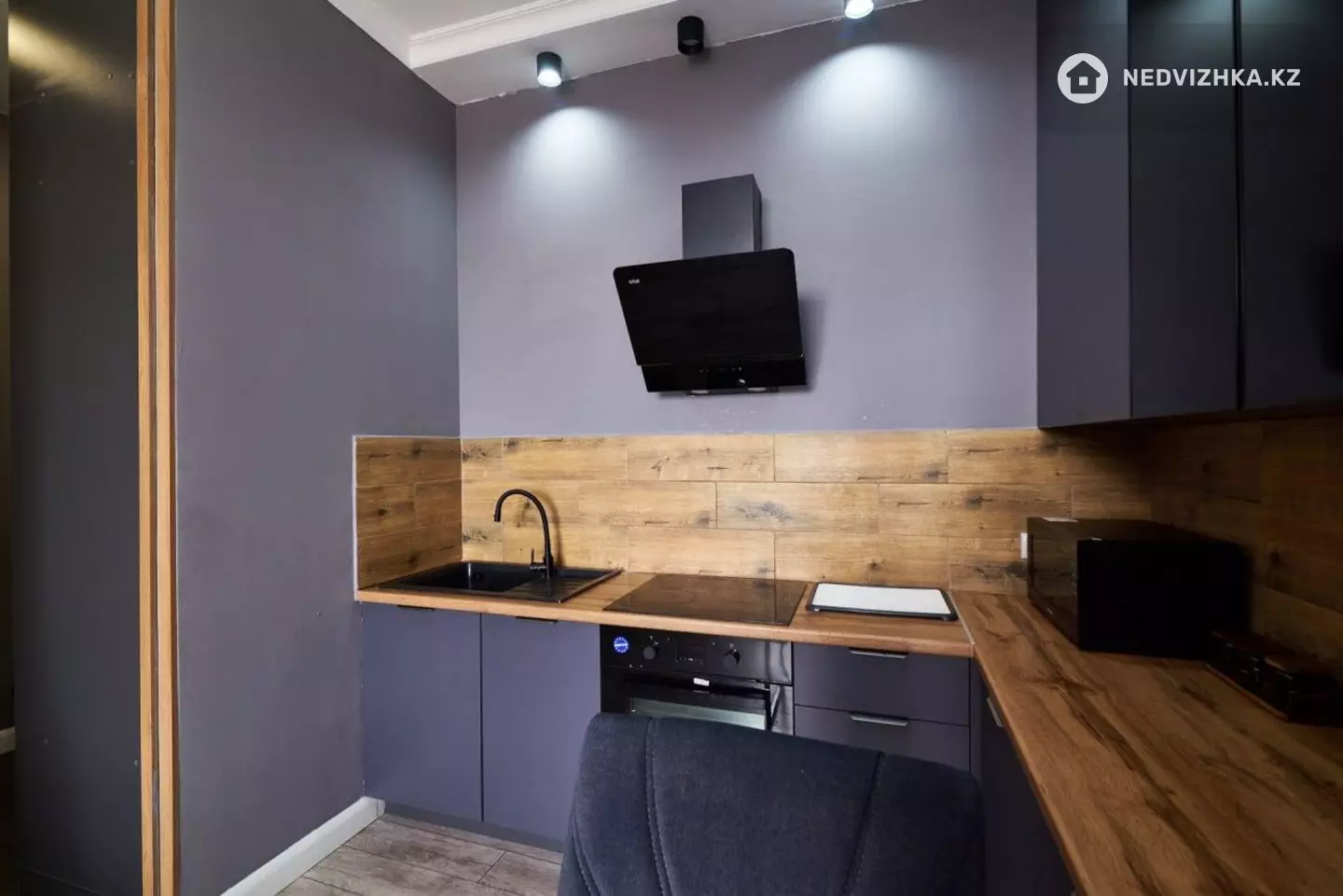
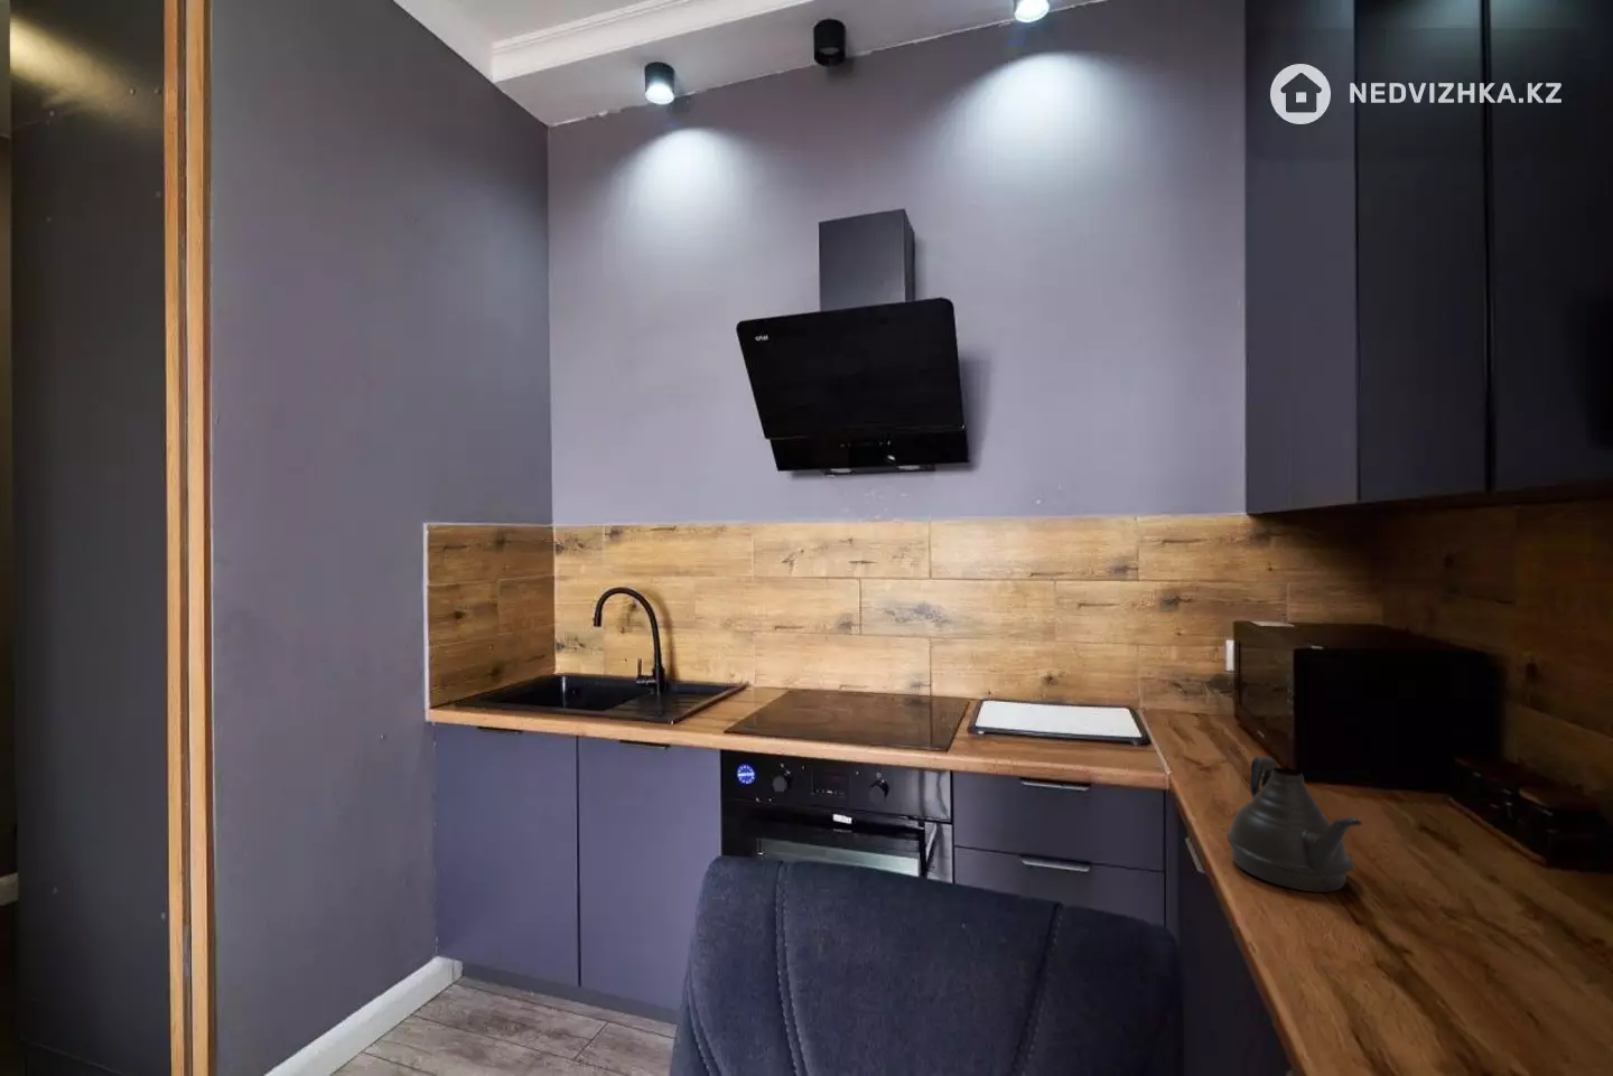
+ teapot (1297, 827)
